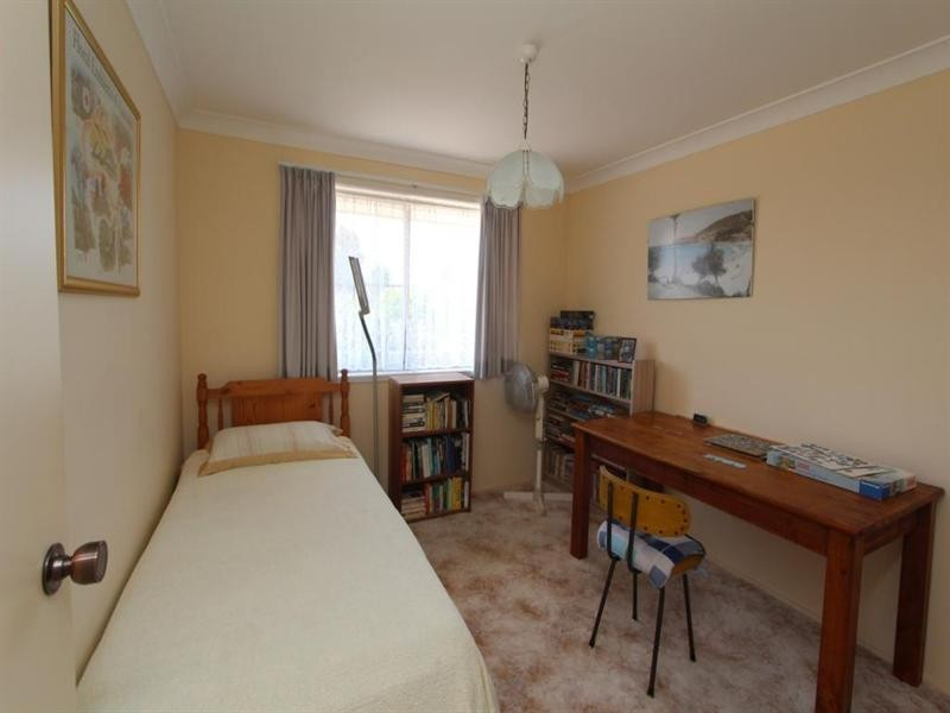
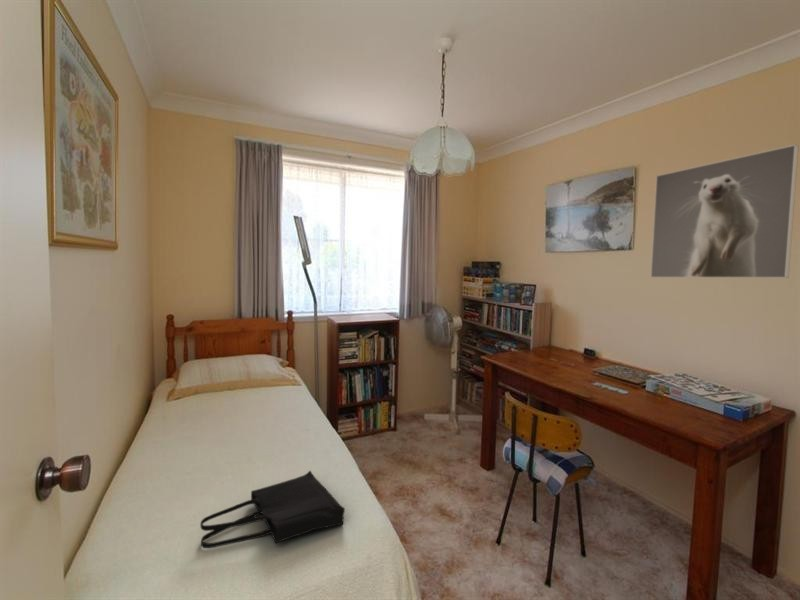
+ tote bag (270, 512)
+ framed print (714, 220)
